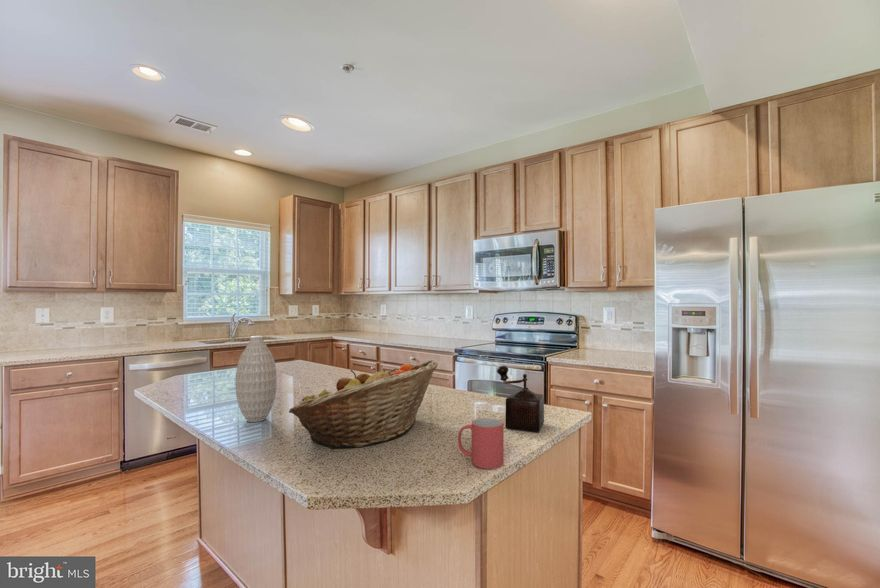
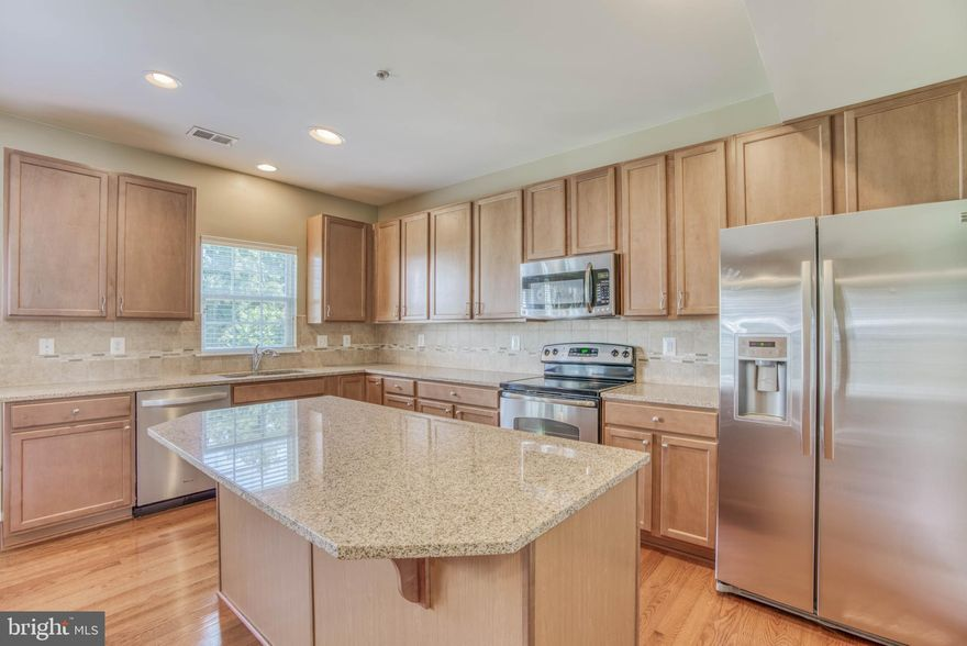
- fruit basket (370, 396)
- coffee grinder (517, 396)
- vase (256, 377)
- mug (480, 442)
